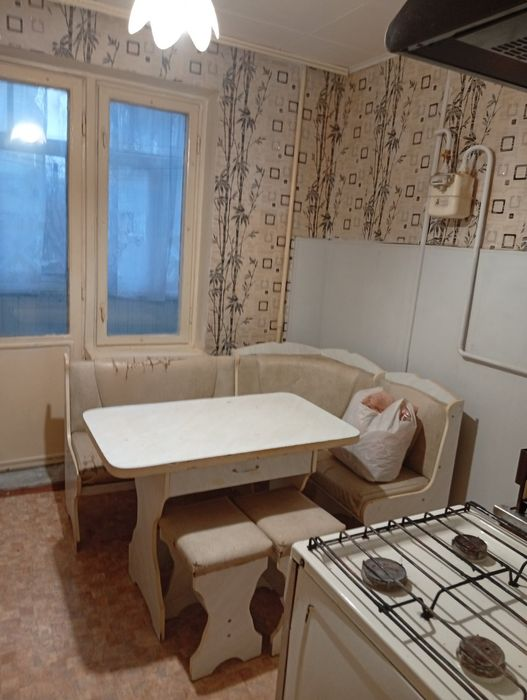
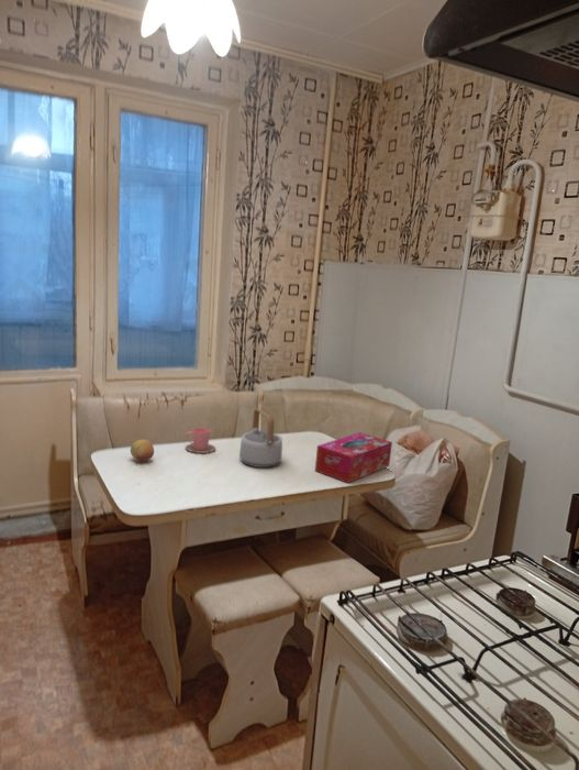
+ teapot (260, 436)
+ fruit (142, 449)
+ tissue box (354, 455)
+ cup (200, 439)
